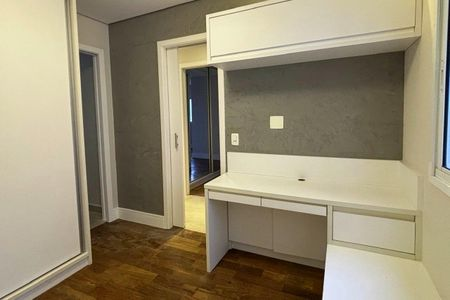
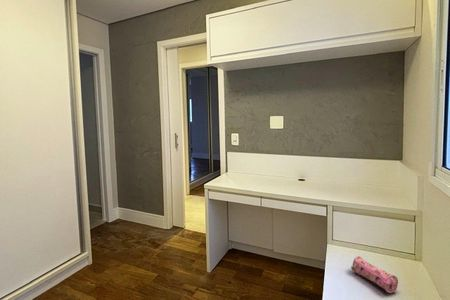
+ pencil case (373, 273)
